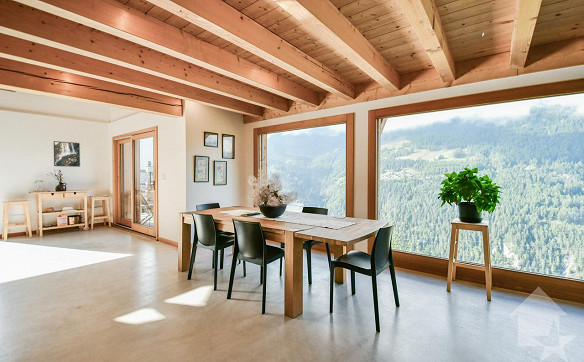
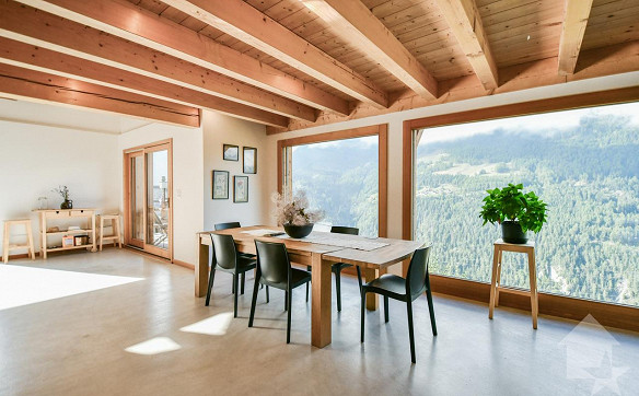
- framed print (67, 154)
